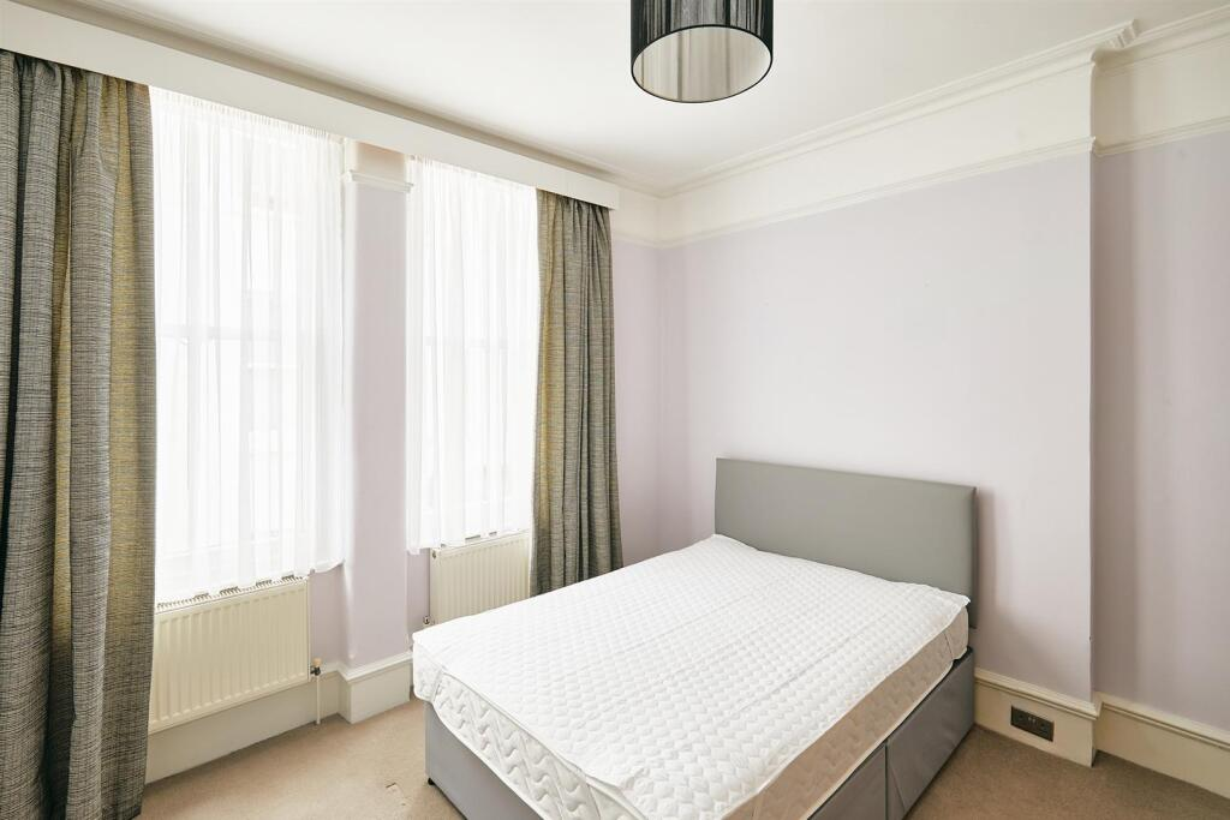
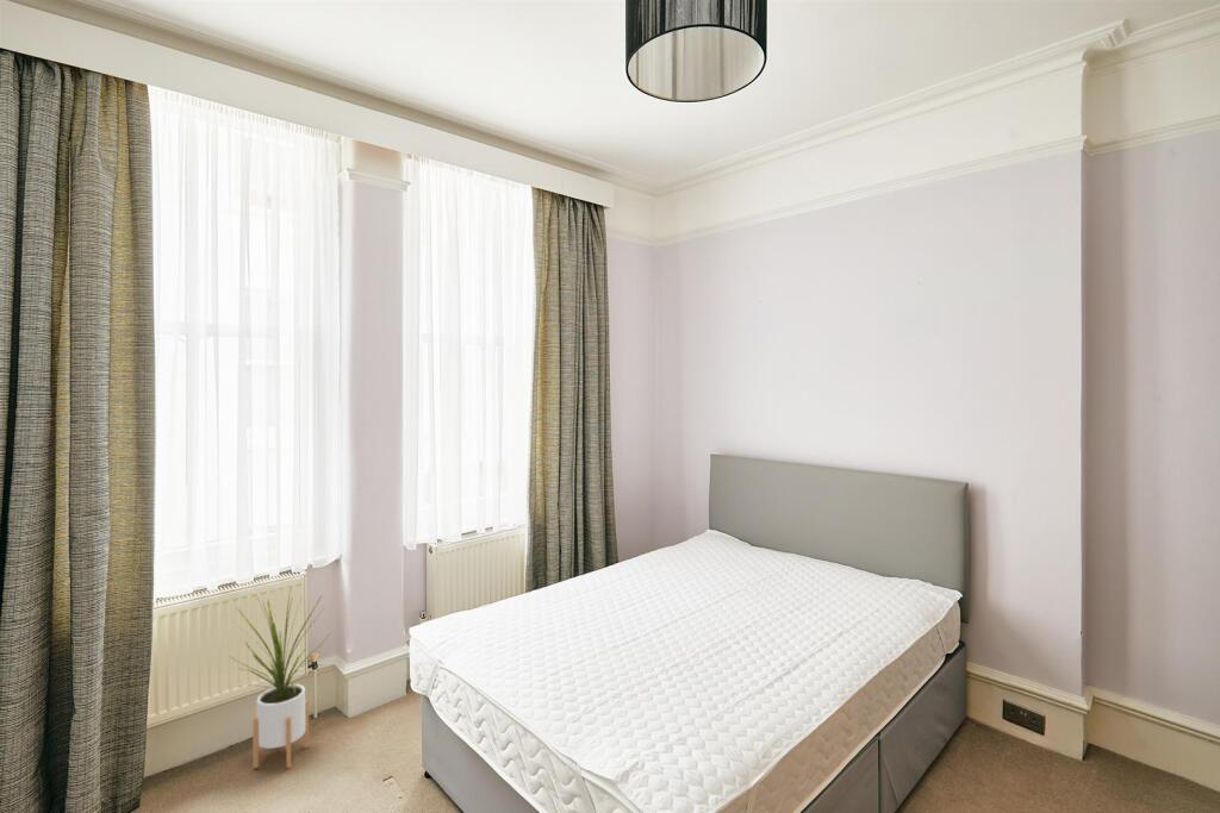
+ house plant (281, 673)
